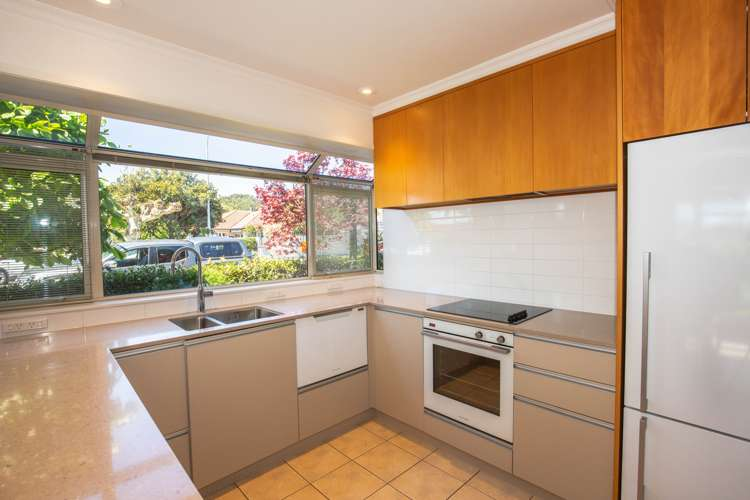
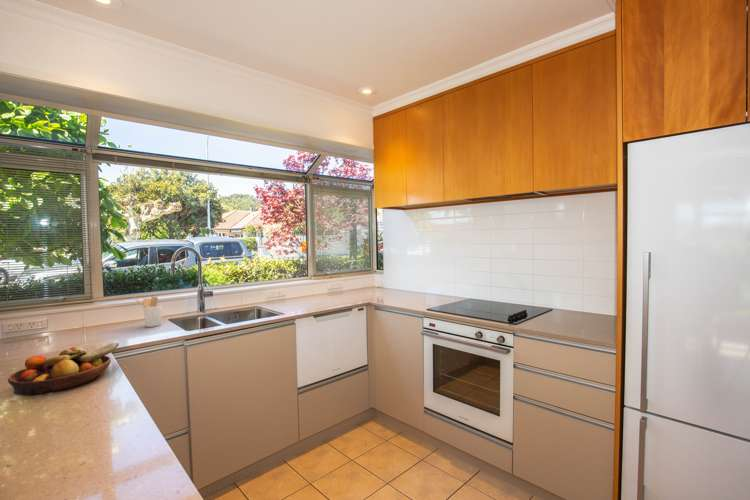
+ utensil holder (148, 311)
+ fruit bowl (63, 363)
